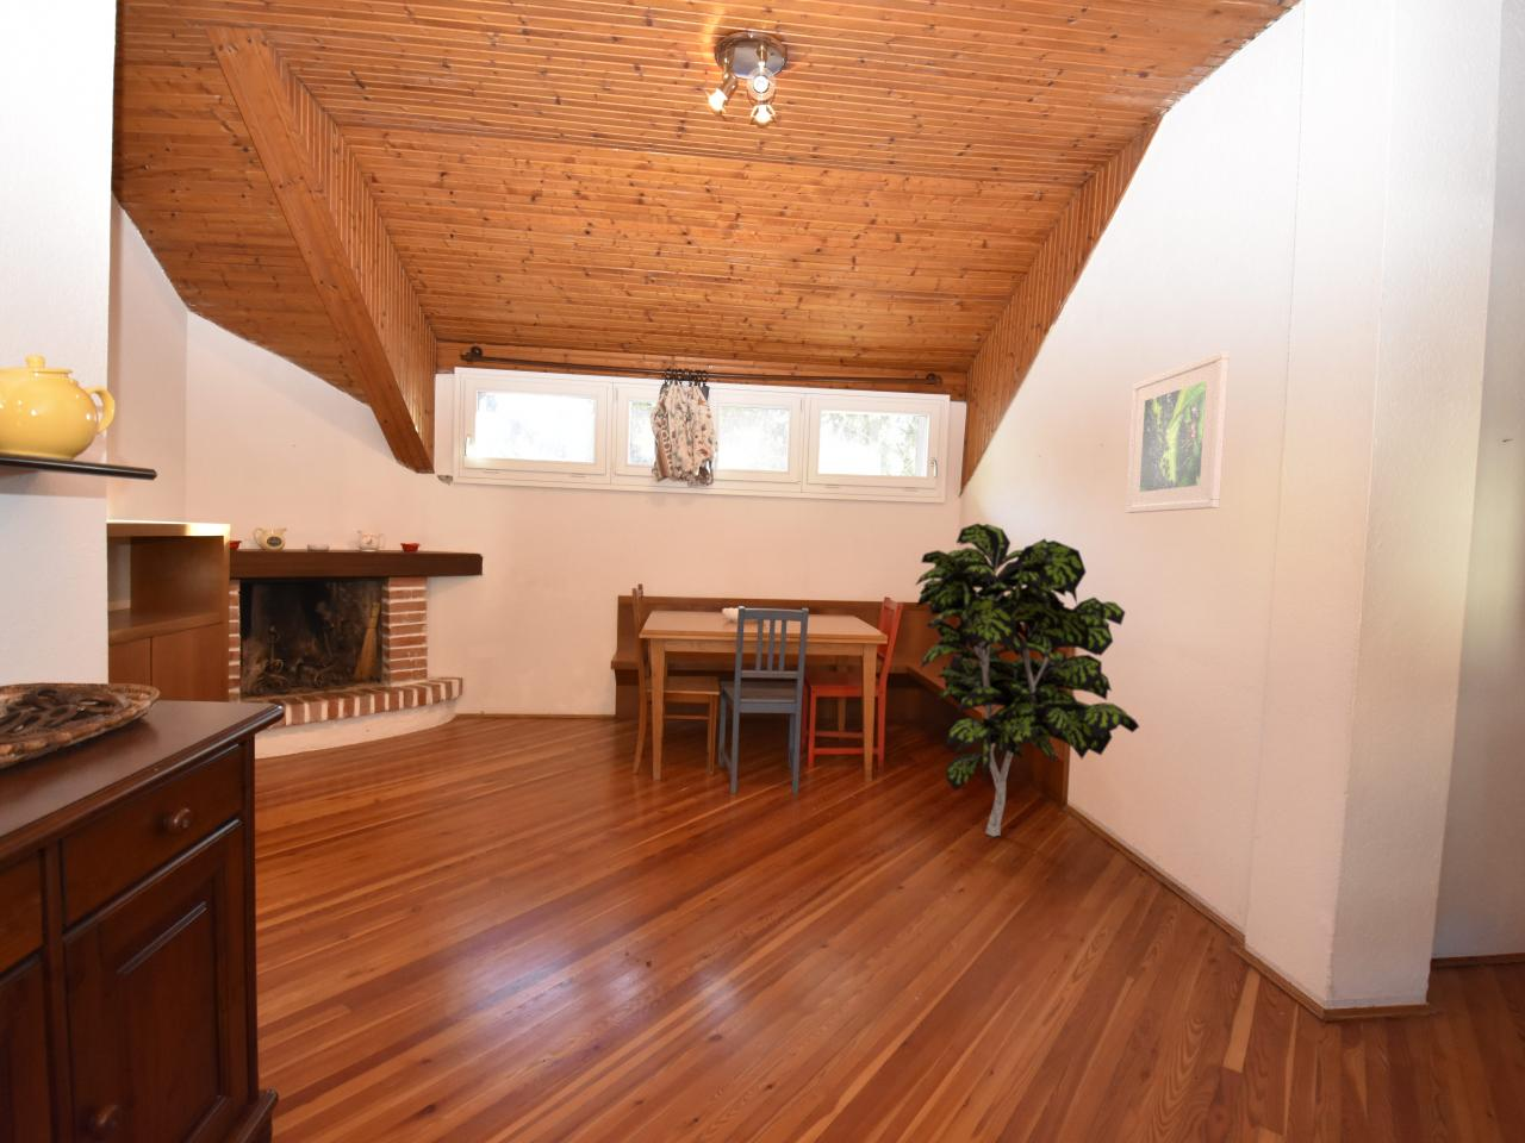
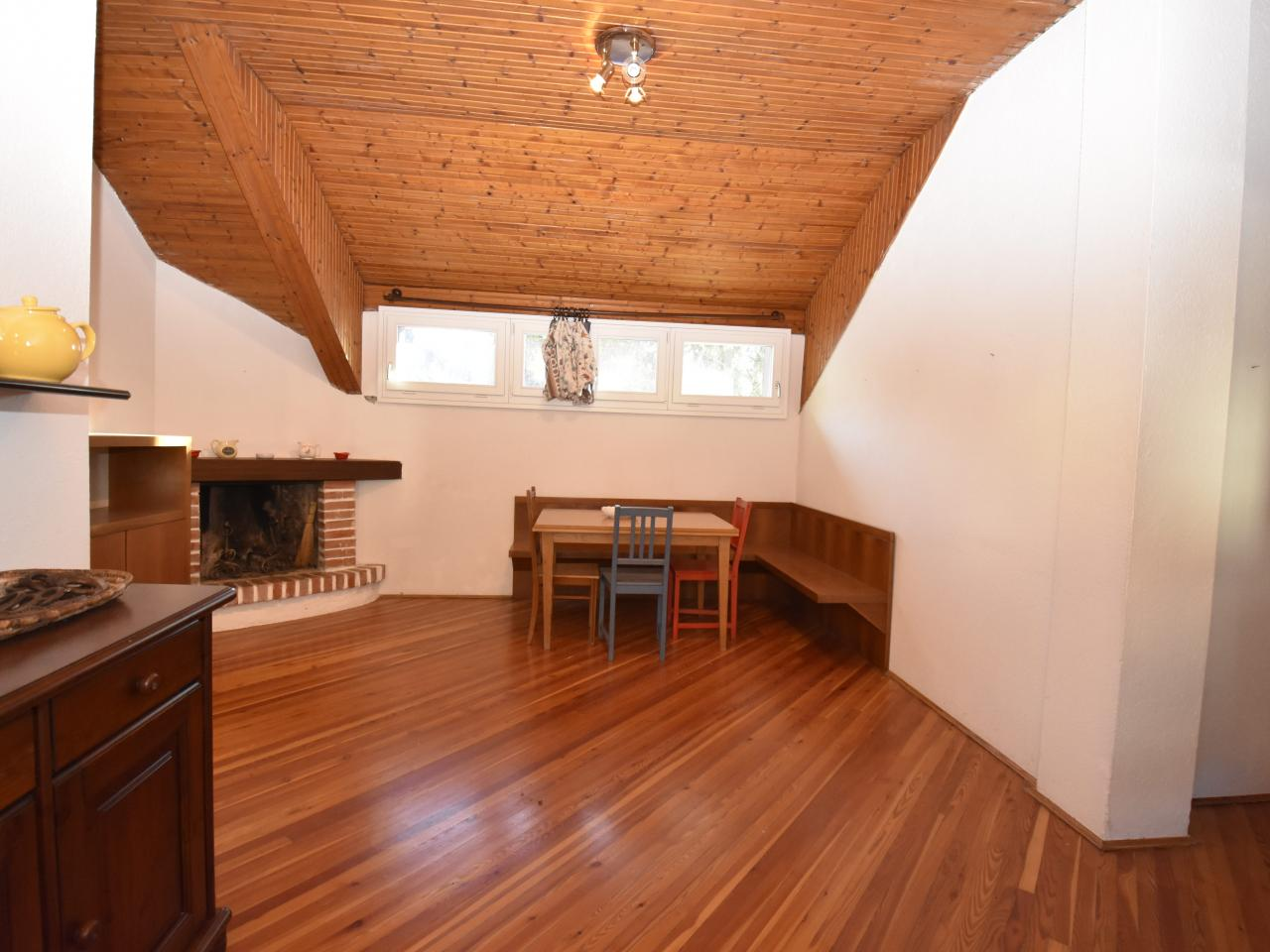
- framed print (1171, 439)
- indoor plant (1016, 683)
